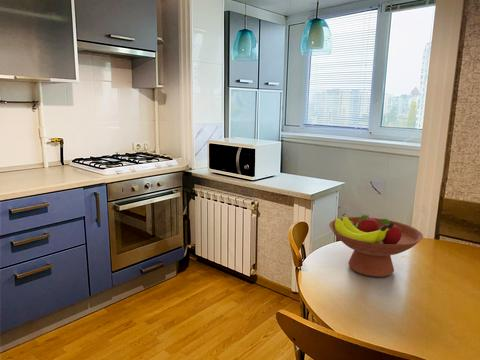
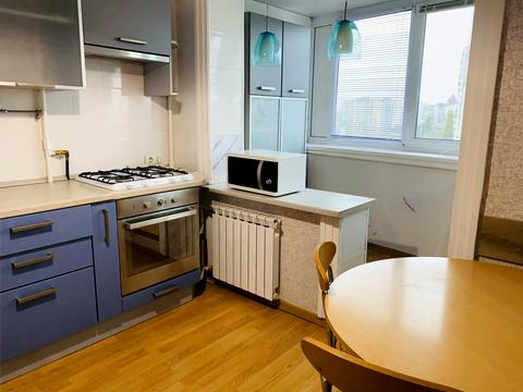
- fruit bowl (373, 241)
